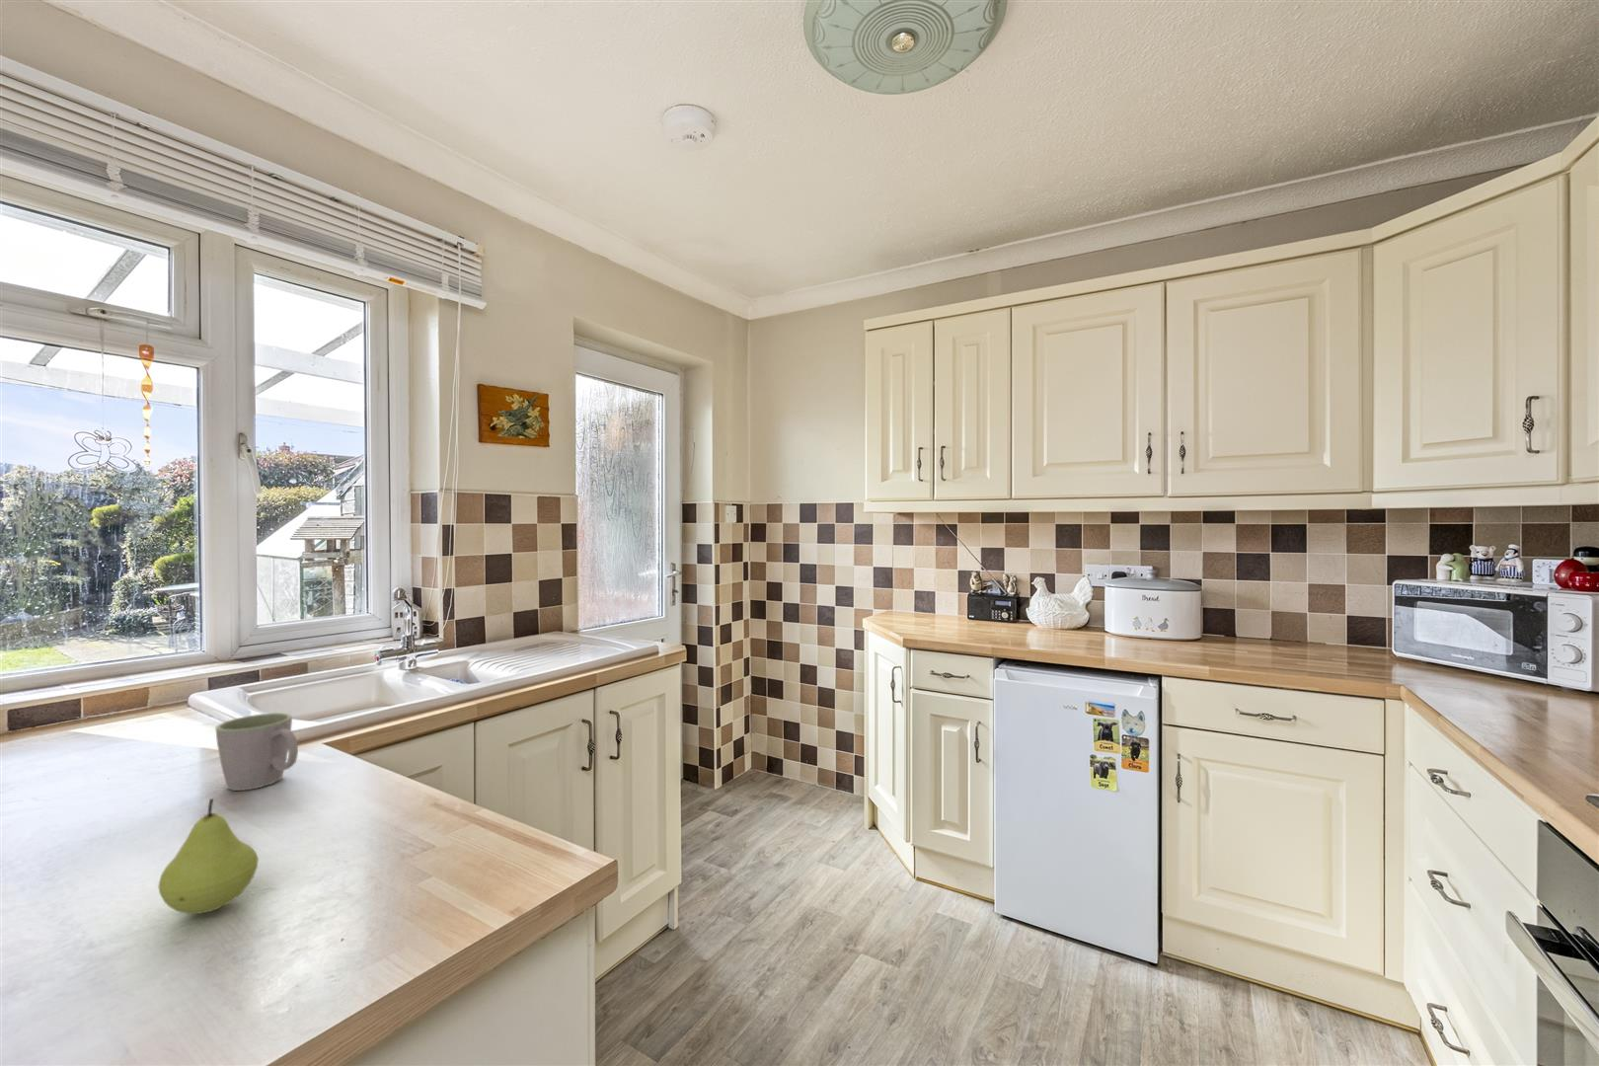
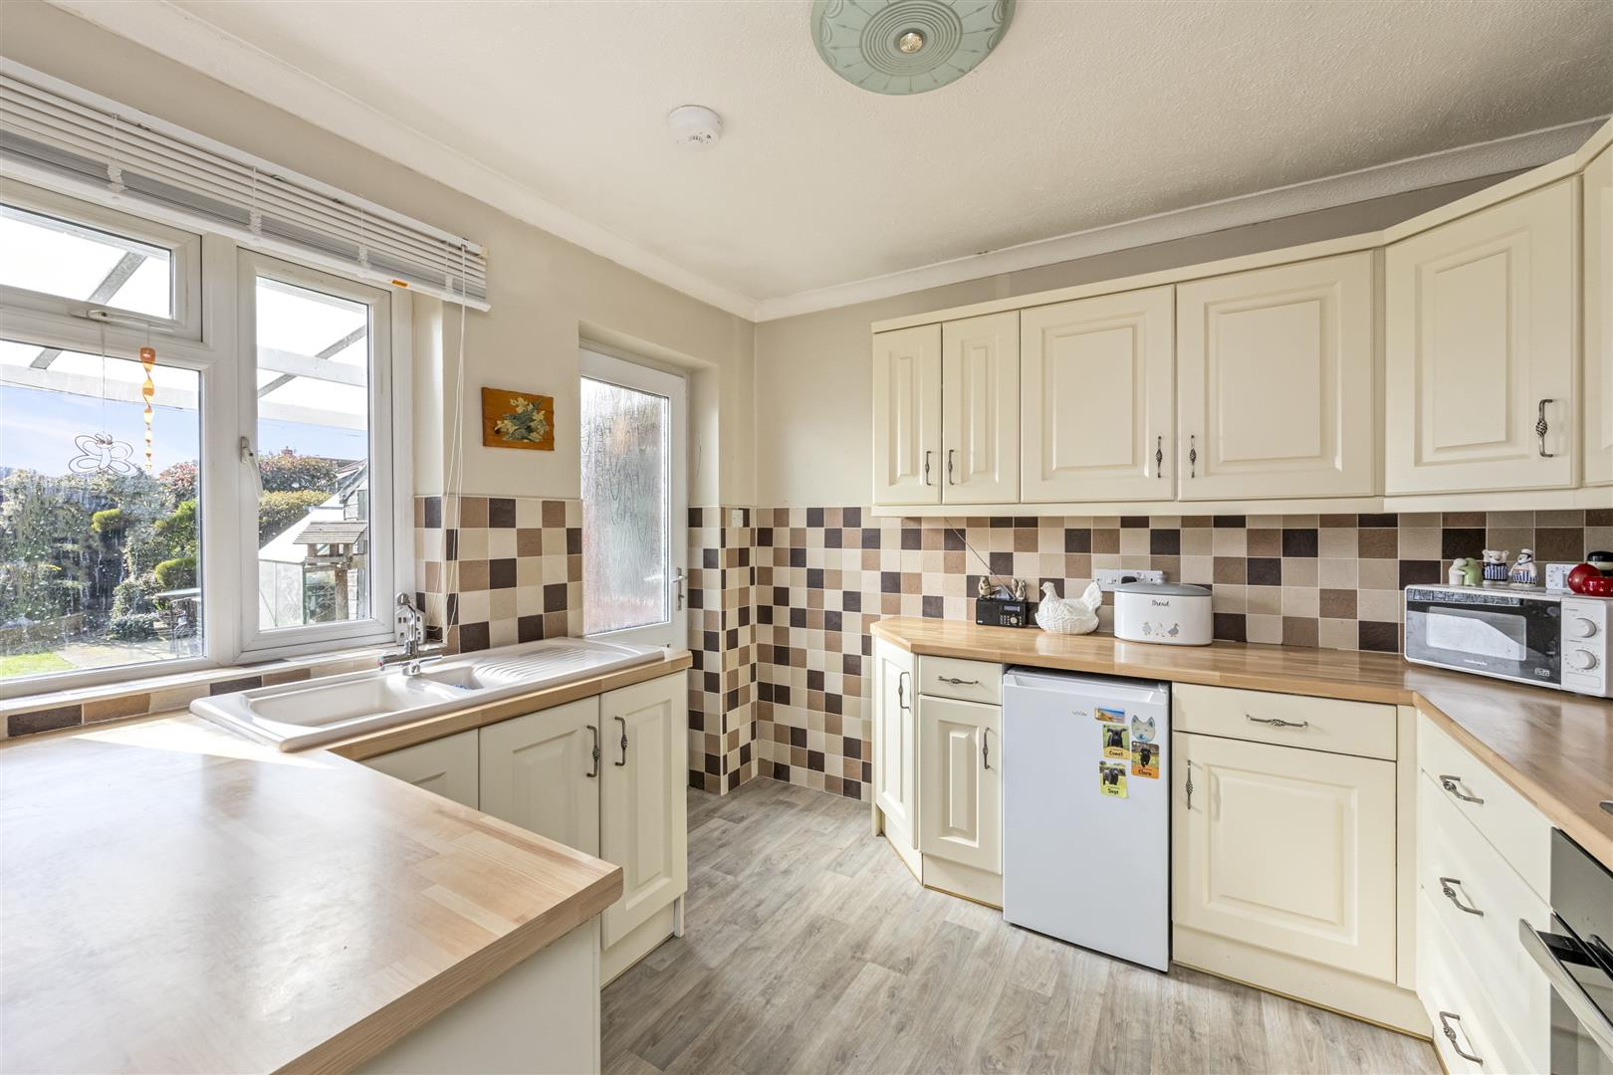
- fruit (209, 854)
- mug (264, 752)
